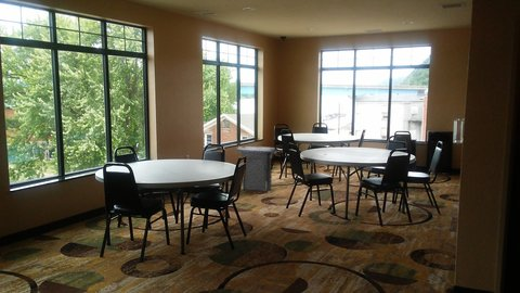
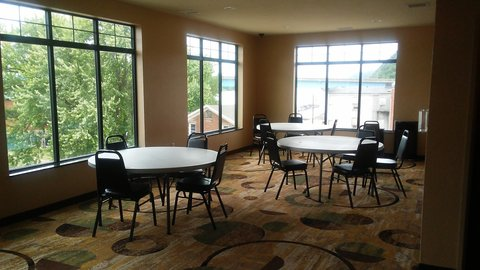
- trash can (256, 168)
